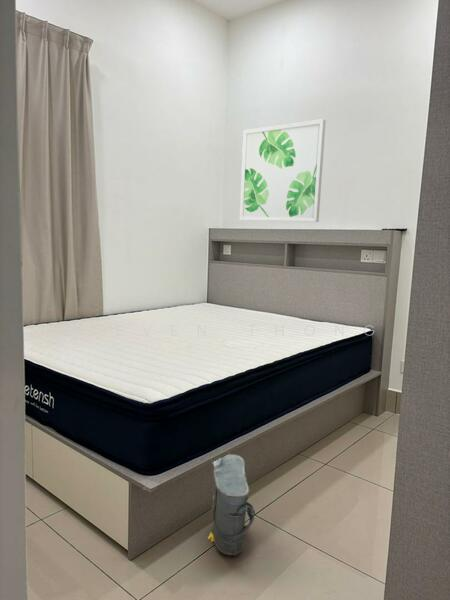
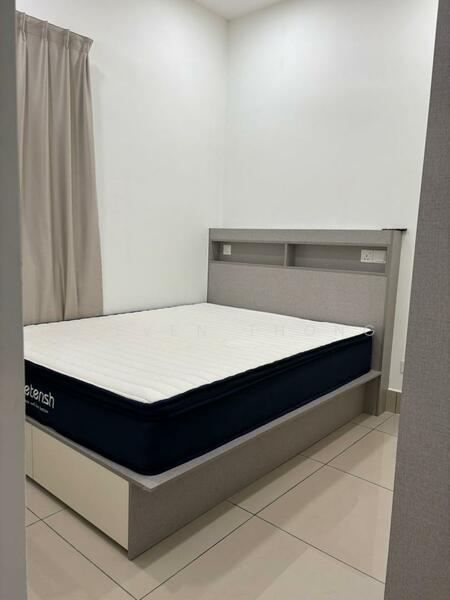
- bag (232, 502)
- wall art (279, 174)
